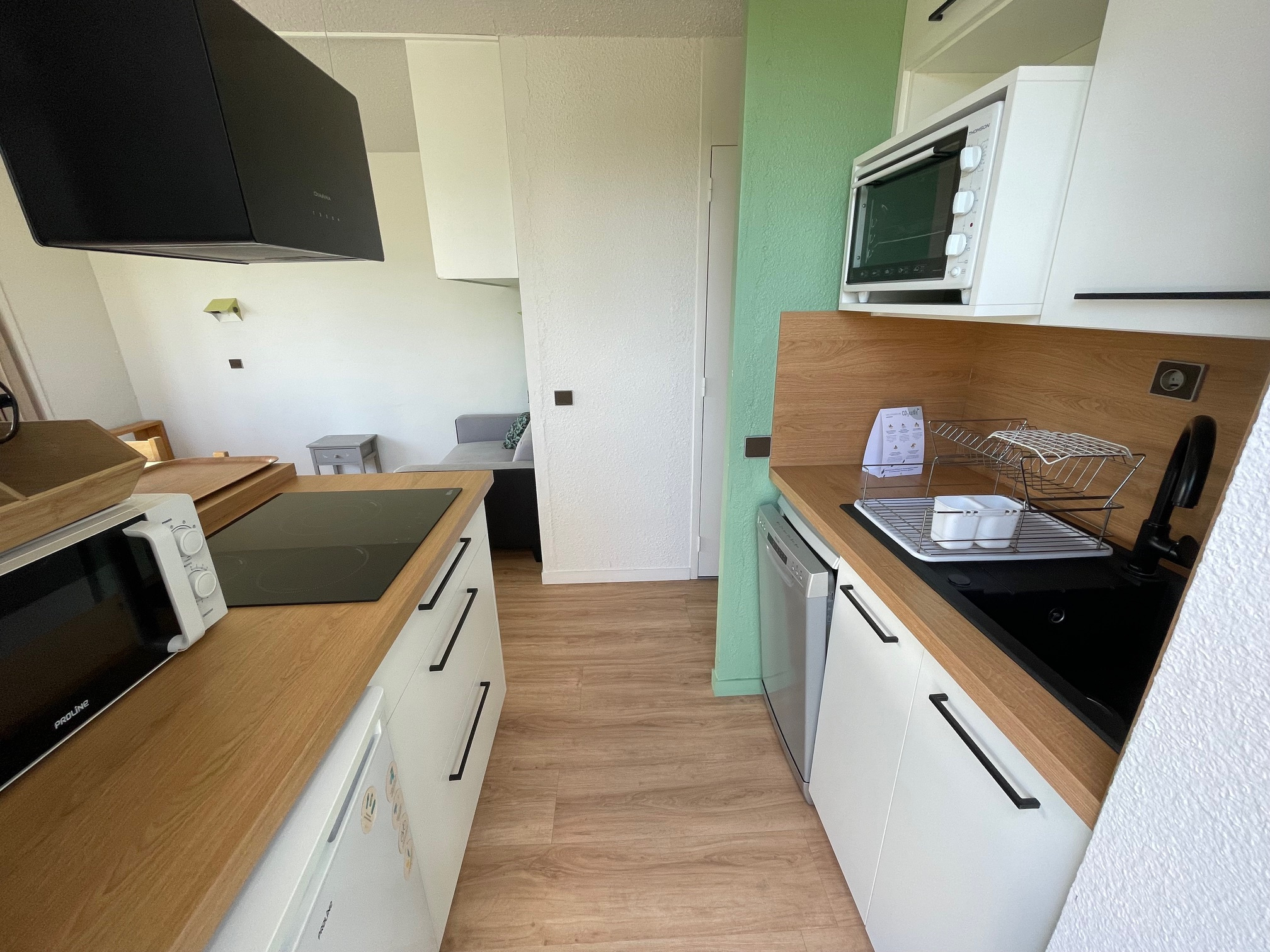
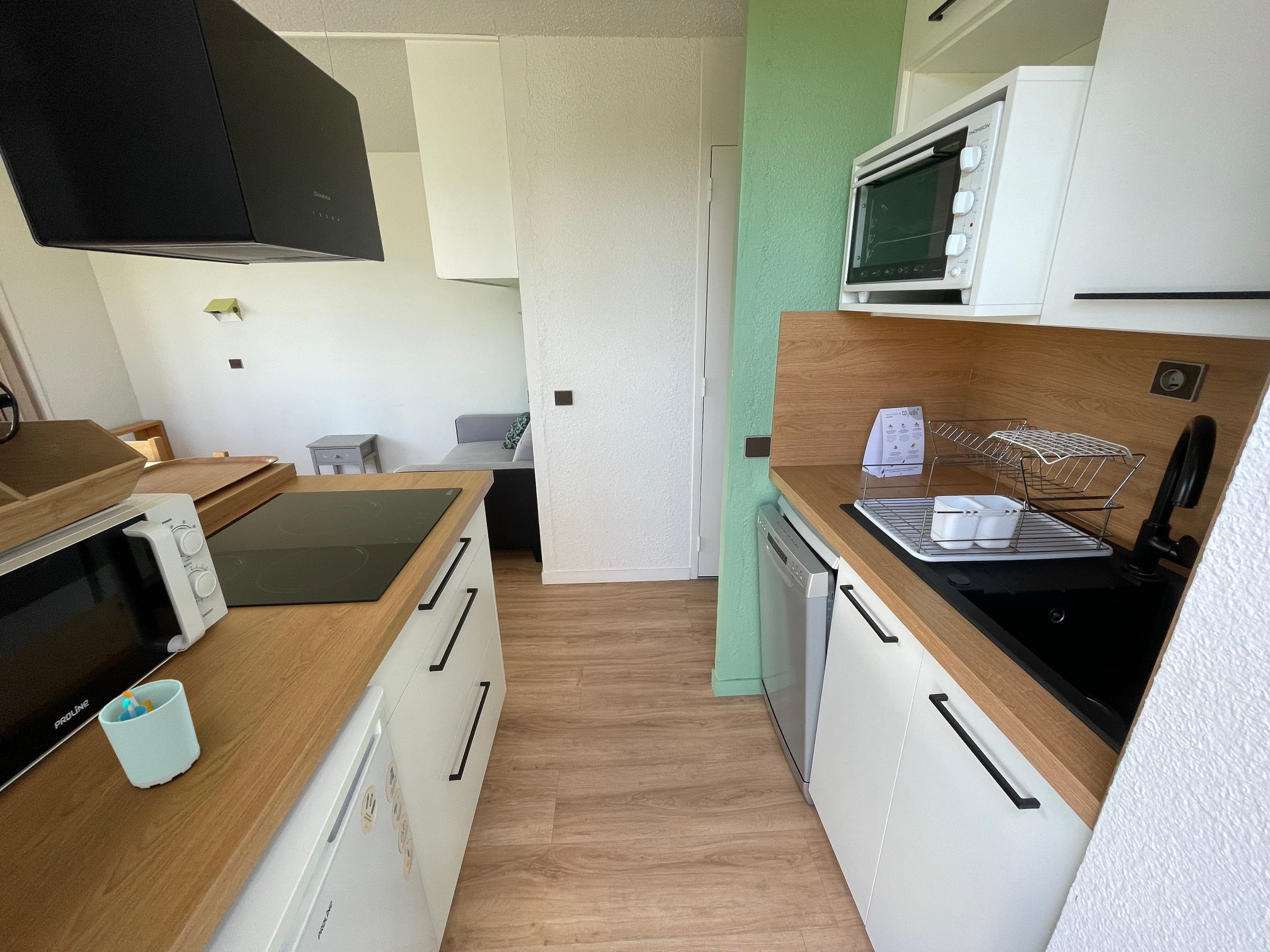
+ cup (151, 726)
